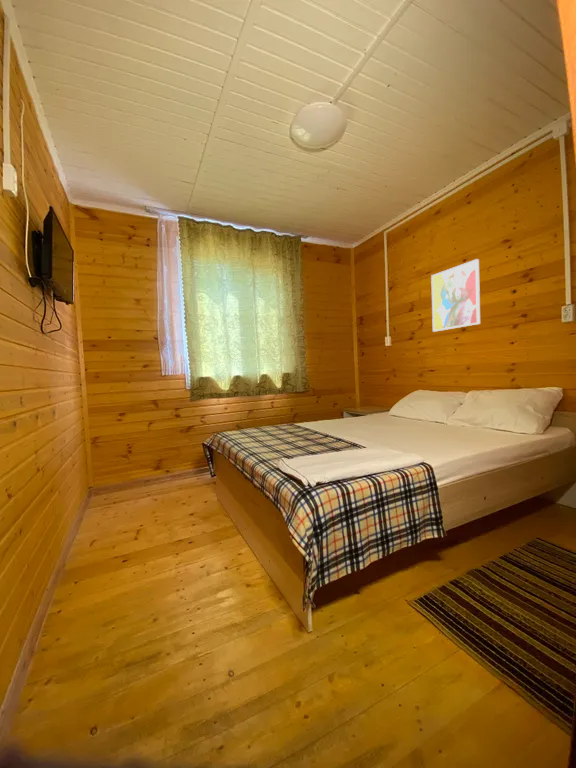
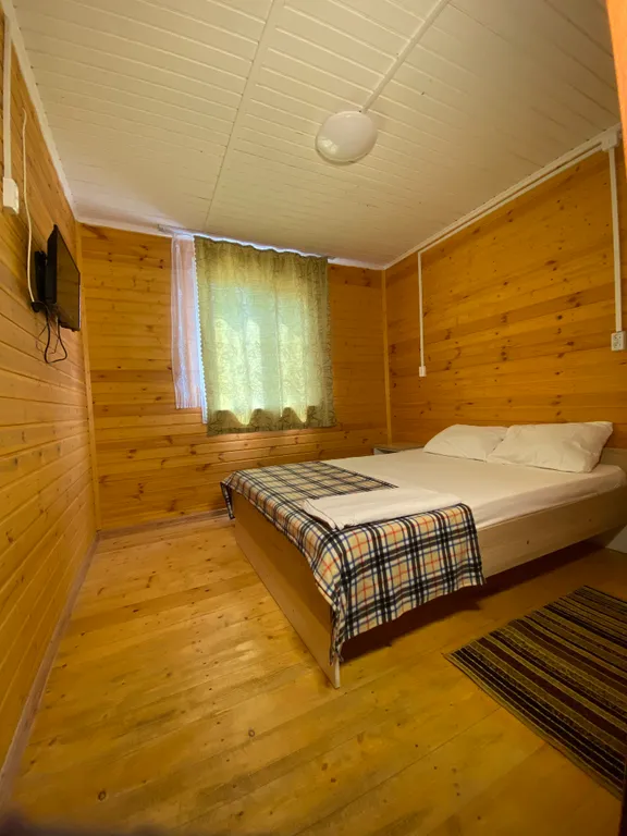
- wall art (454, 298)
